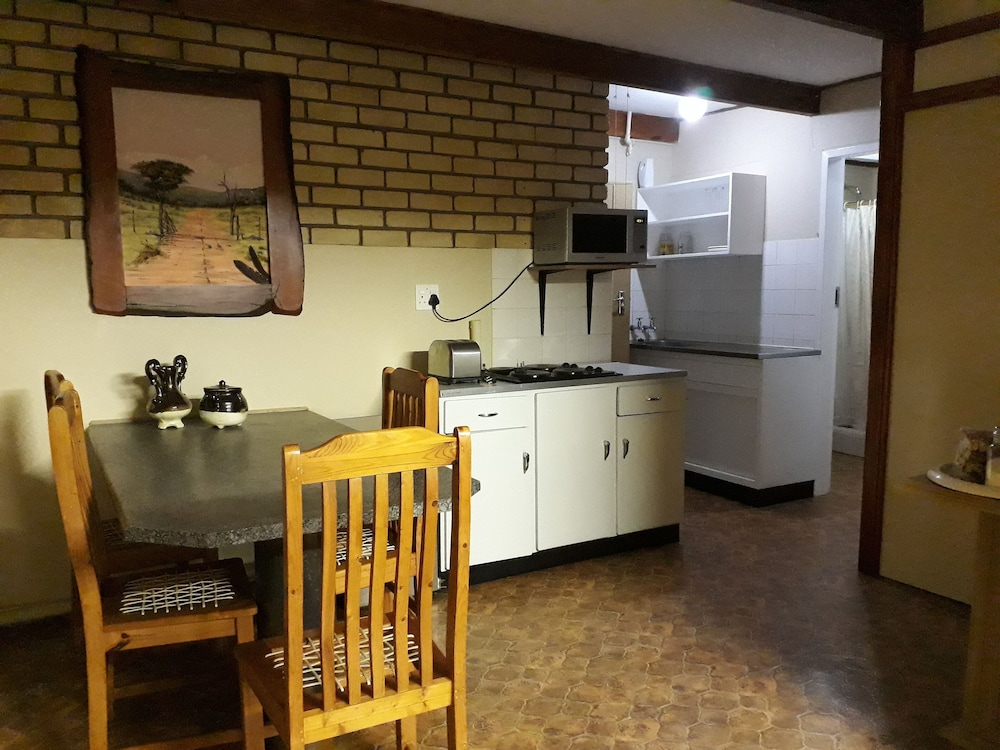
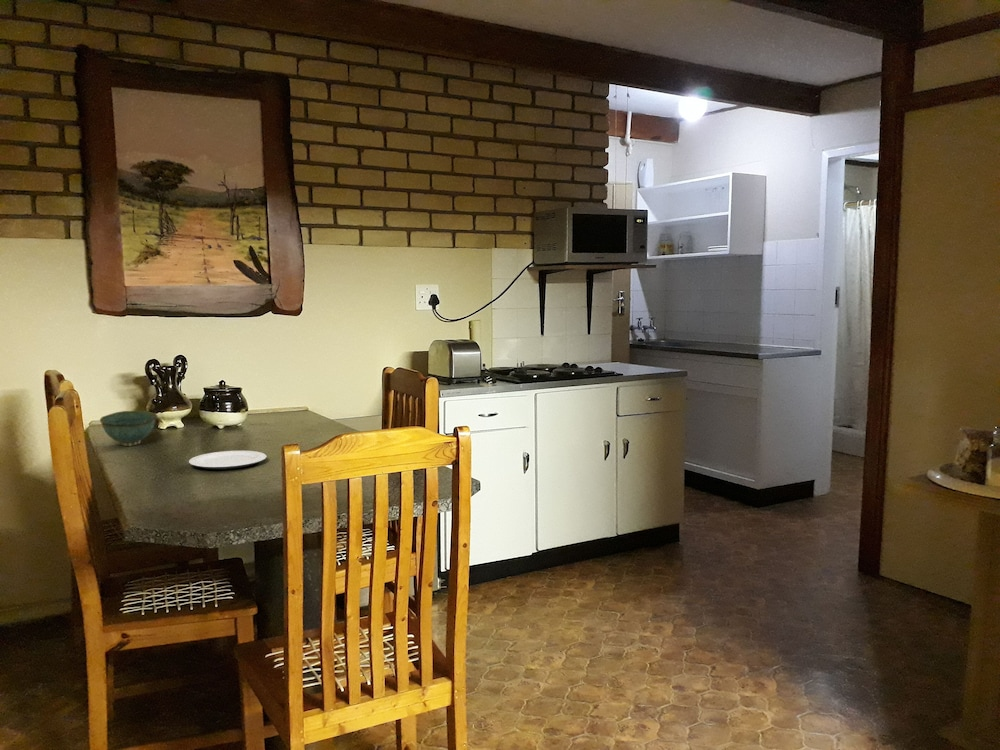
+ bowl (129, 429)
+ plate (228, 460)
